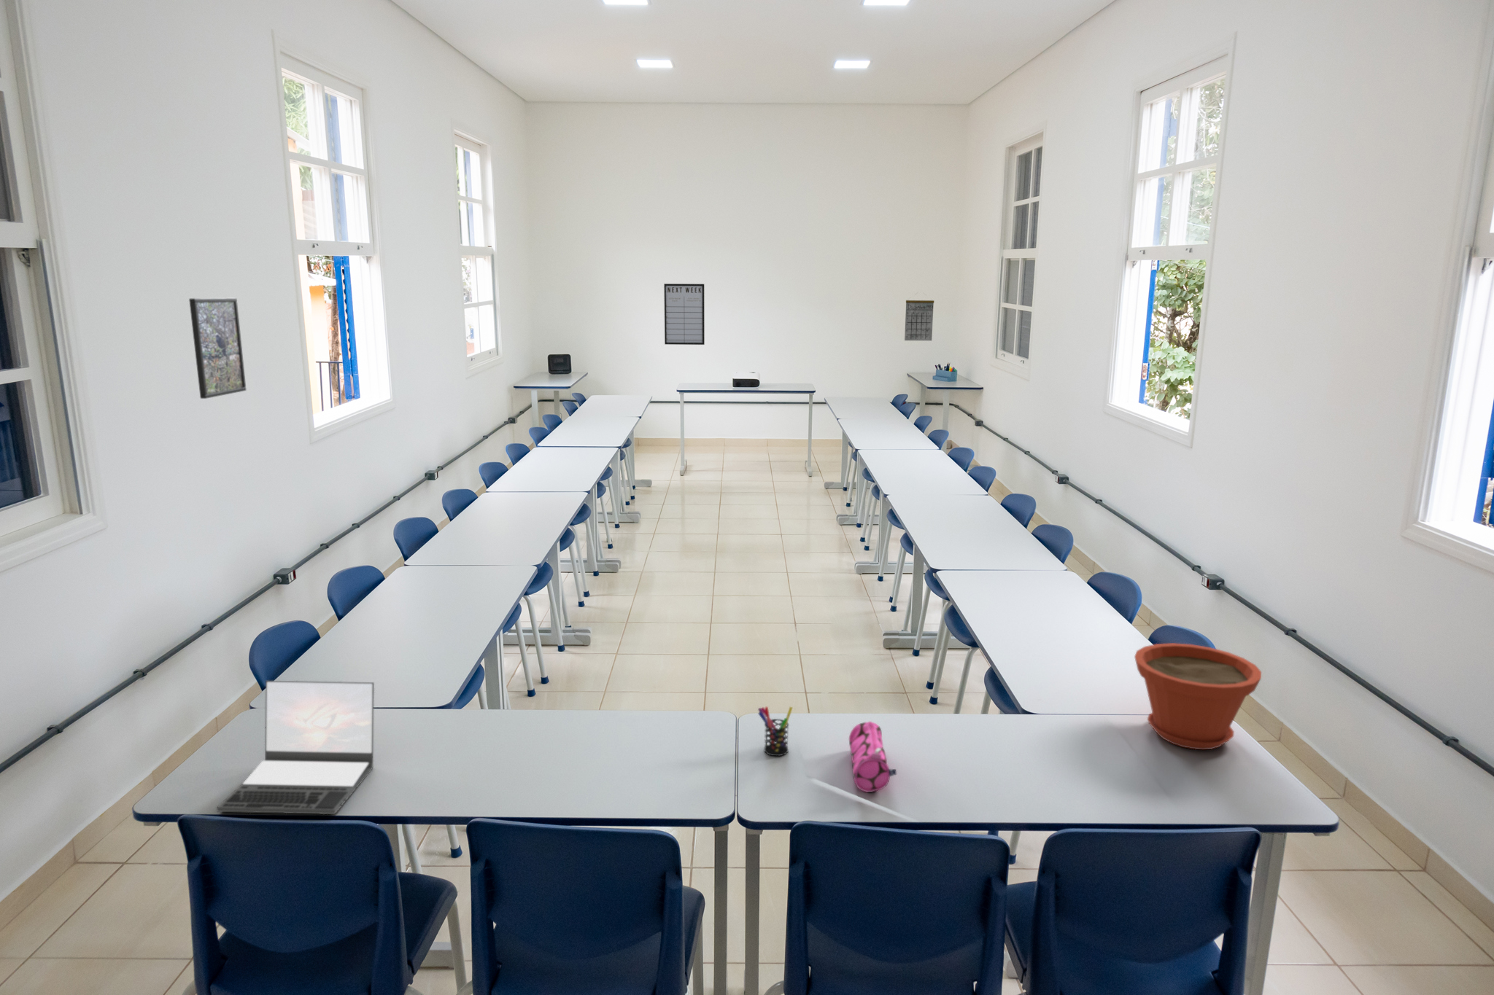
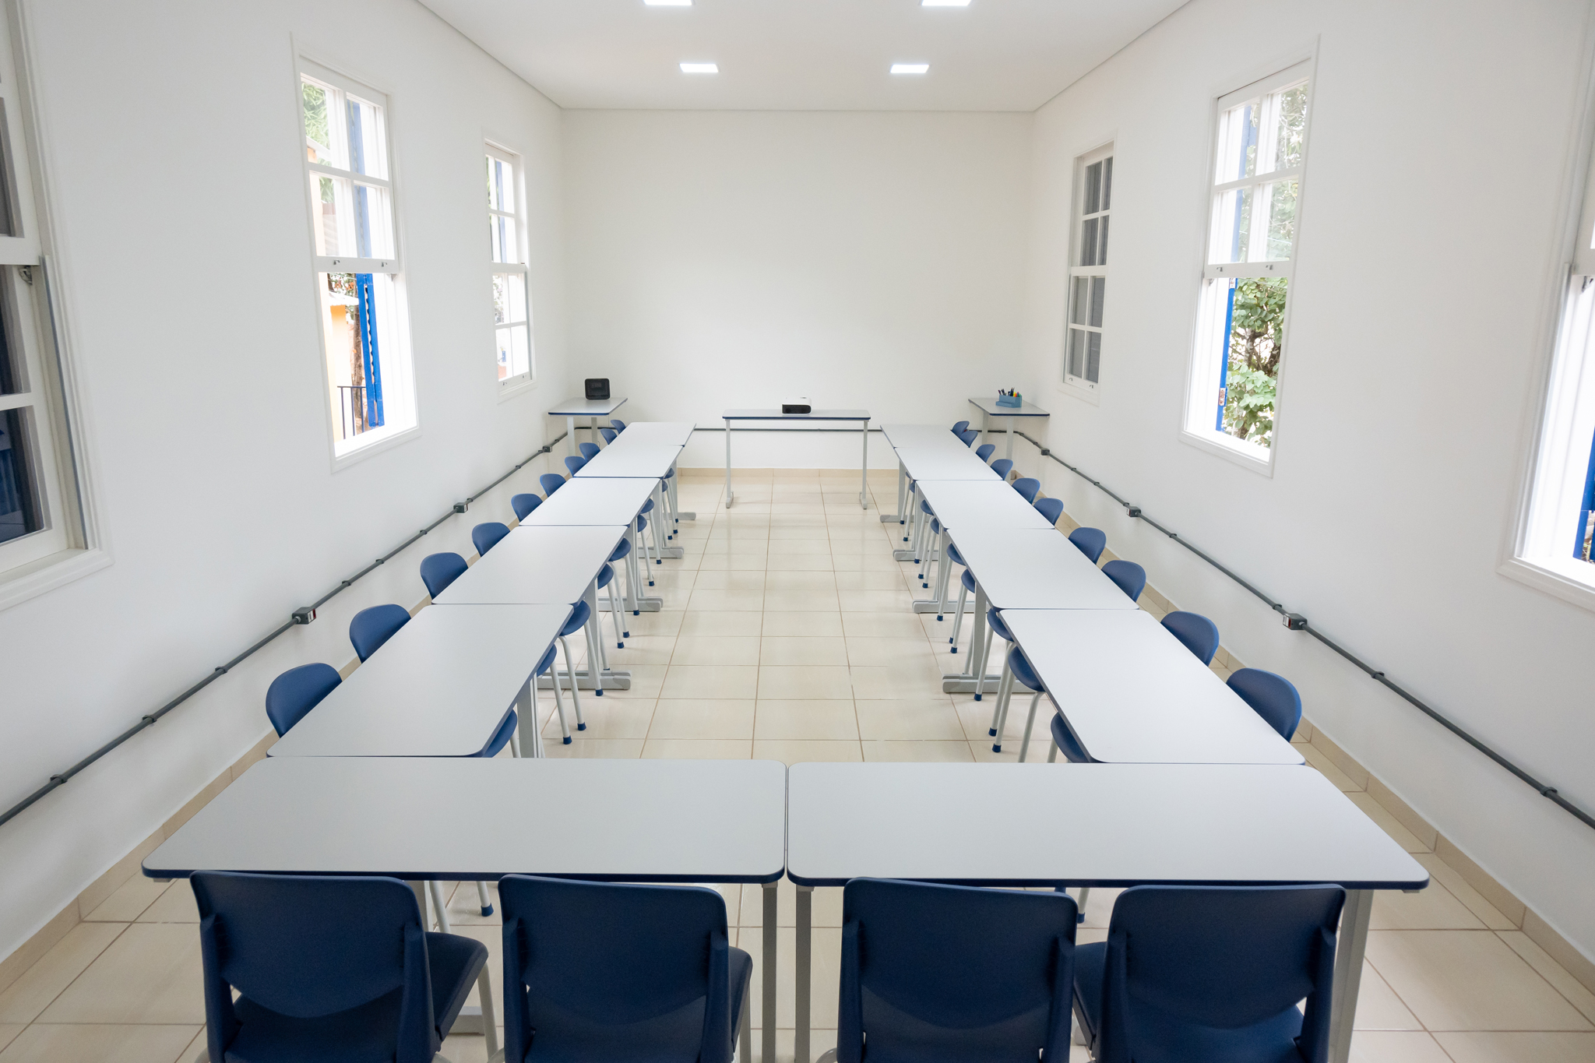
- writing board (684, 314)
- calendar (919, 315)
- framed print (219, 346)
- pencil case (870, 753)
- plant pot (1192, 700)
- laptop (299, 744)
- pen holder (776, 728)
